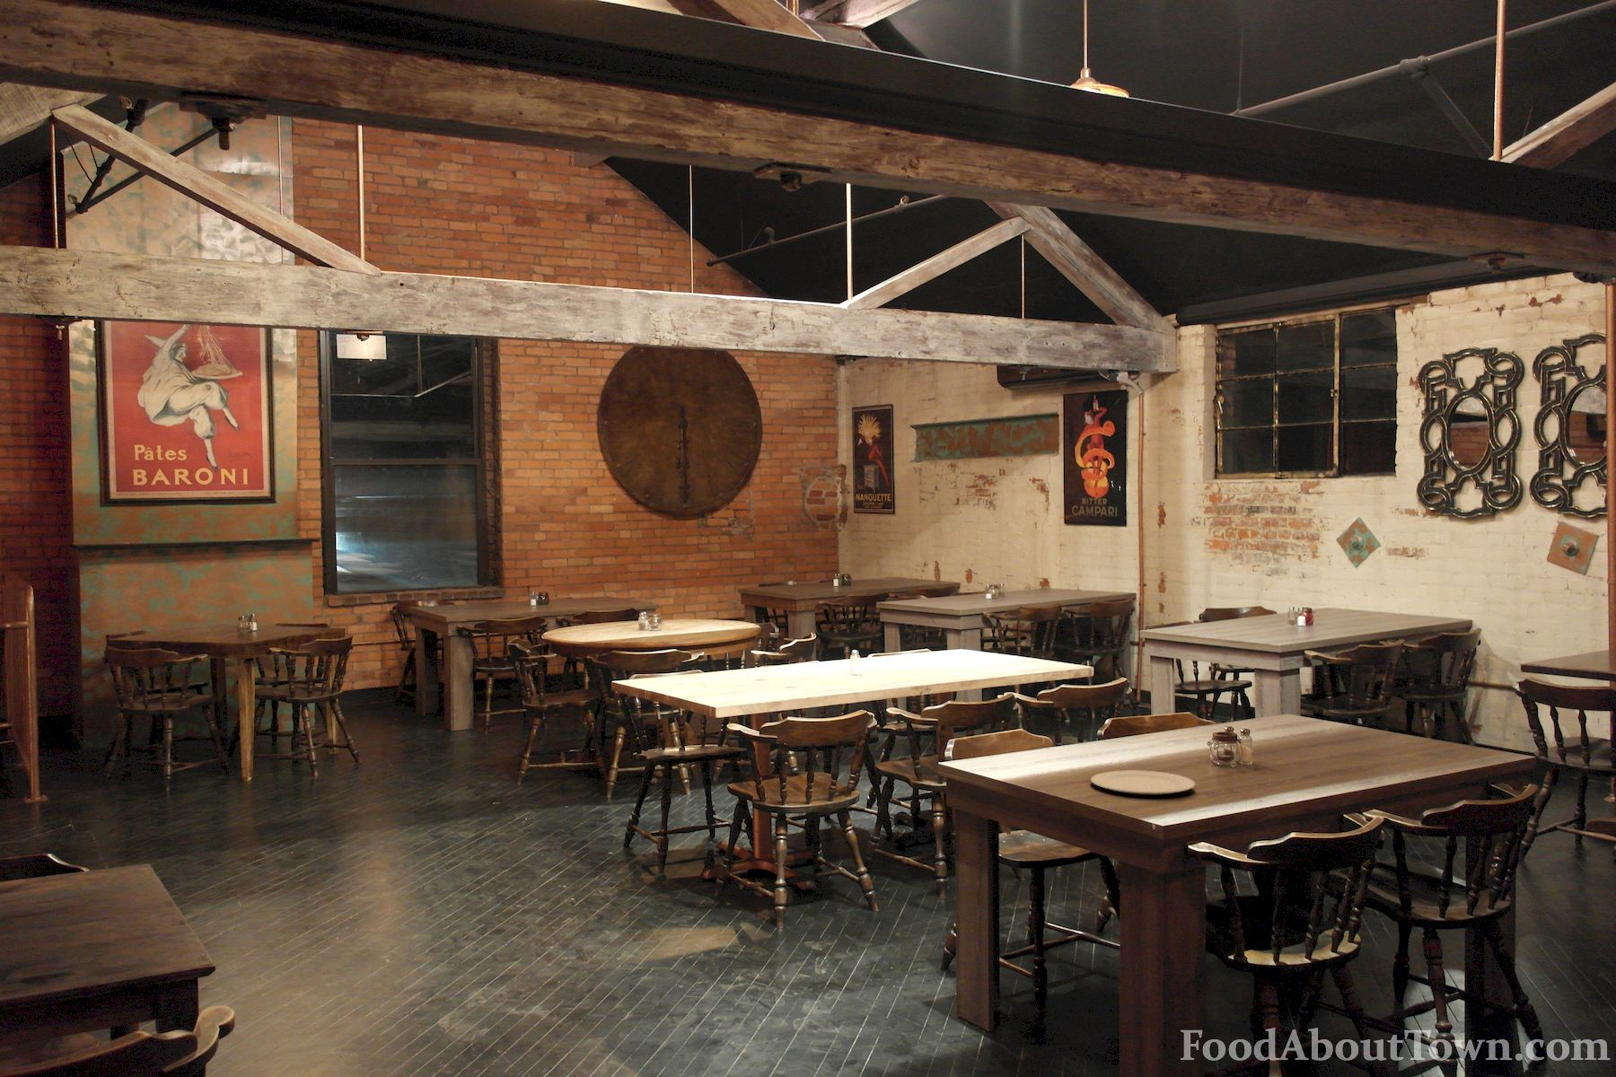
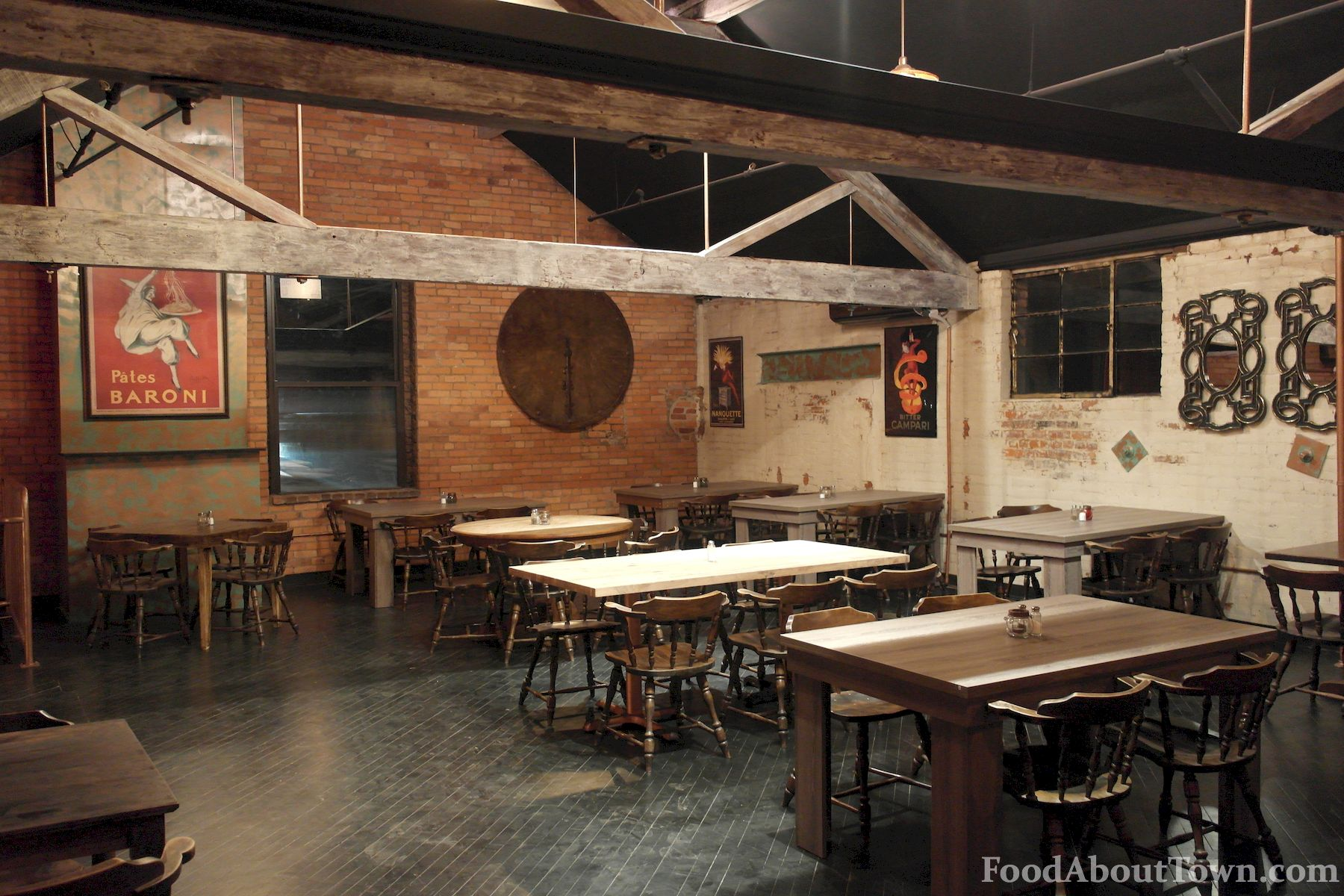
- plate (1142, 784)
